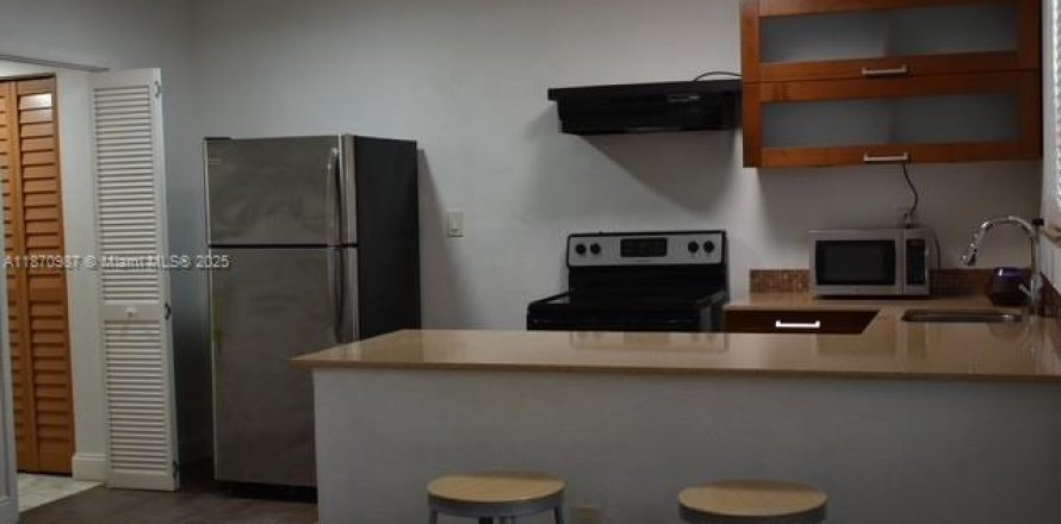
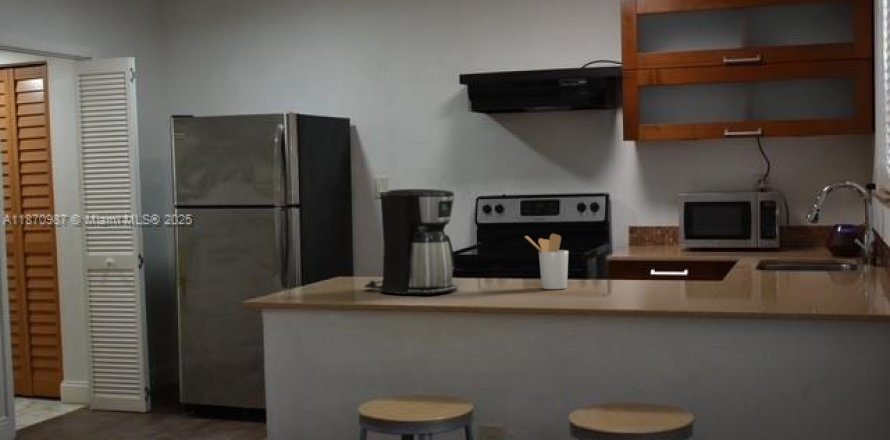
+ utensil holder (545, 260)
+ coffee maker (415, 239)
